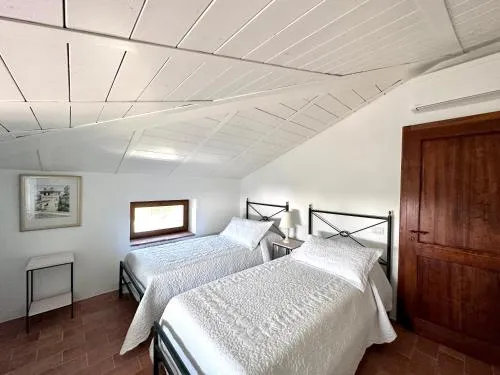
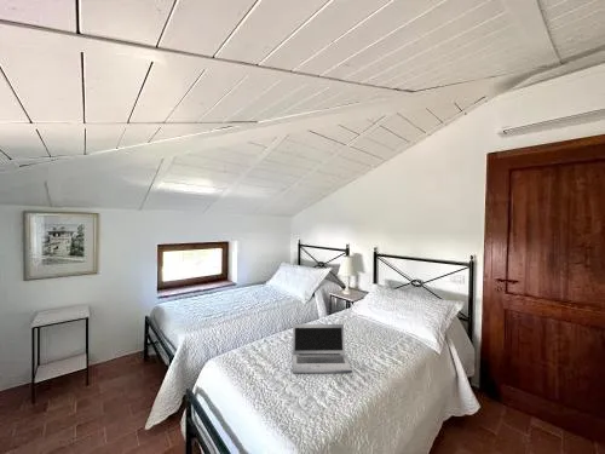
+ laptop (319, 346)
